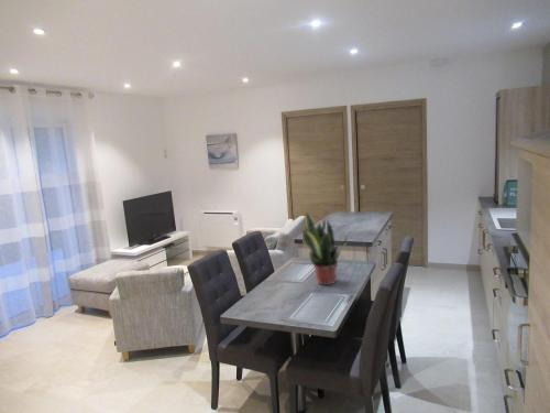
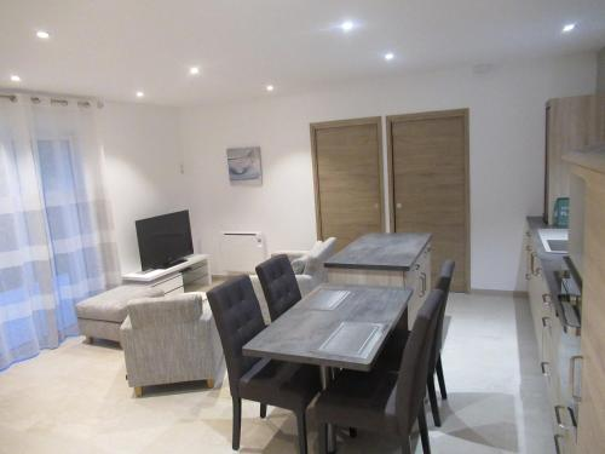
- potted plant (323, 248)
